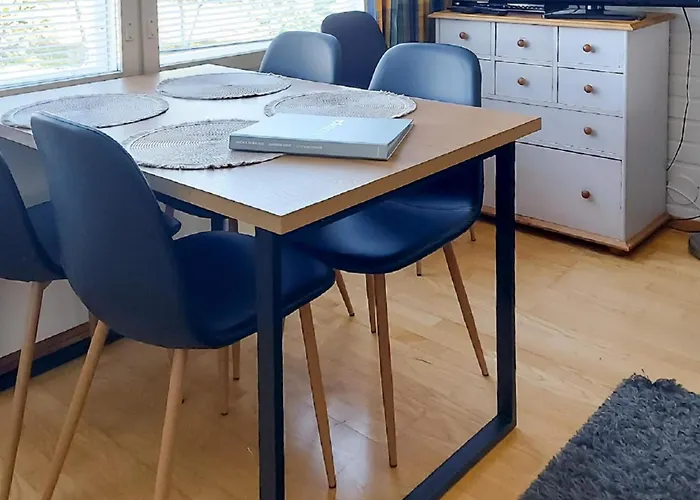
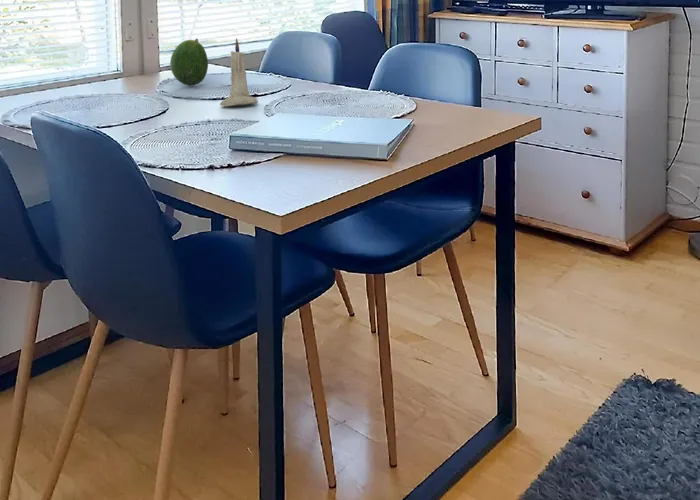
+ candle (236, 71)
+ fruit (189, 62)
